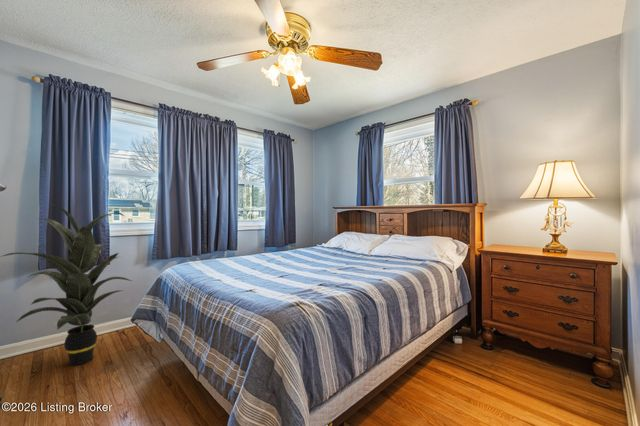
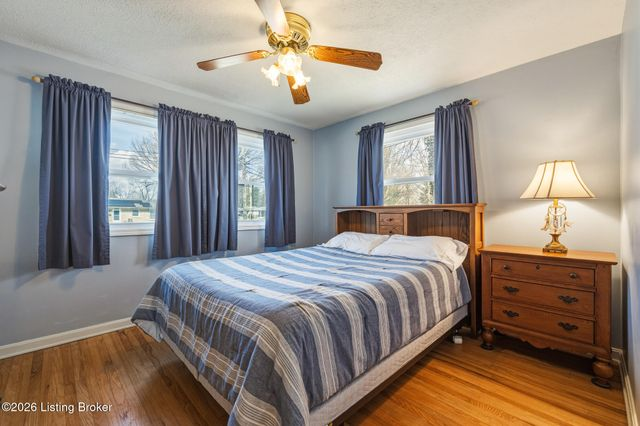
- indoor plant (73, 282)
